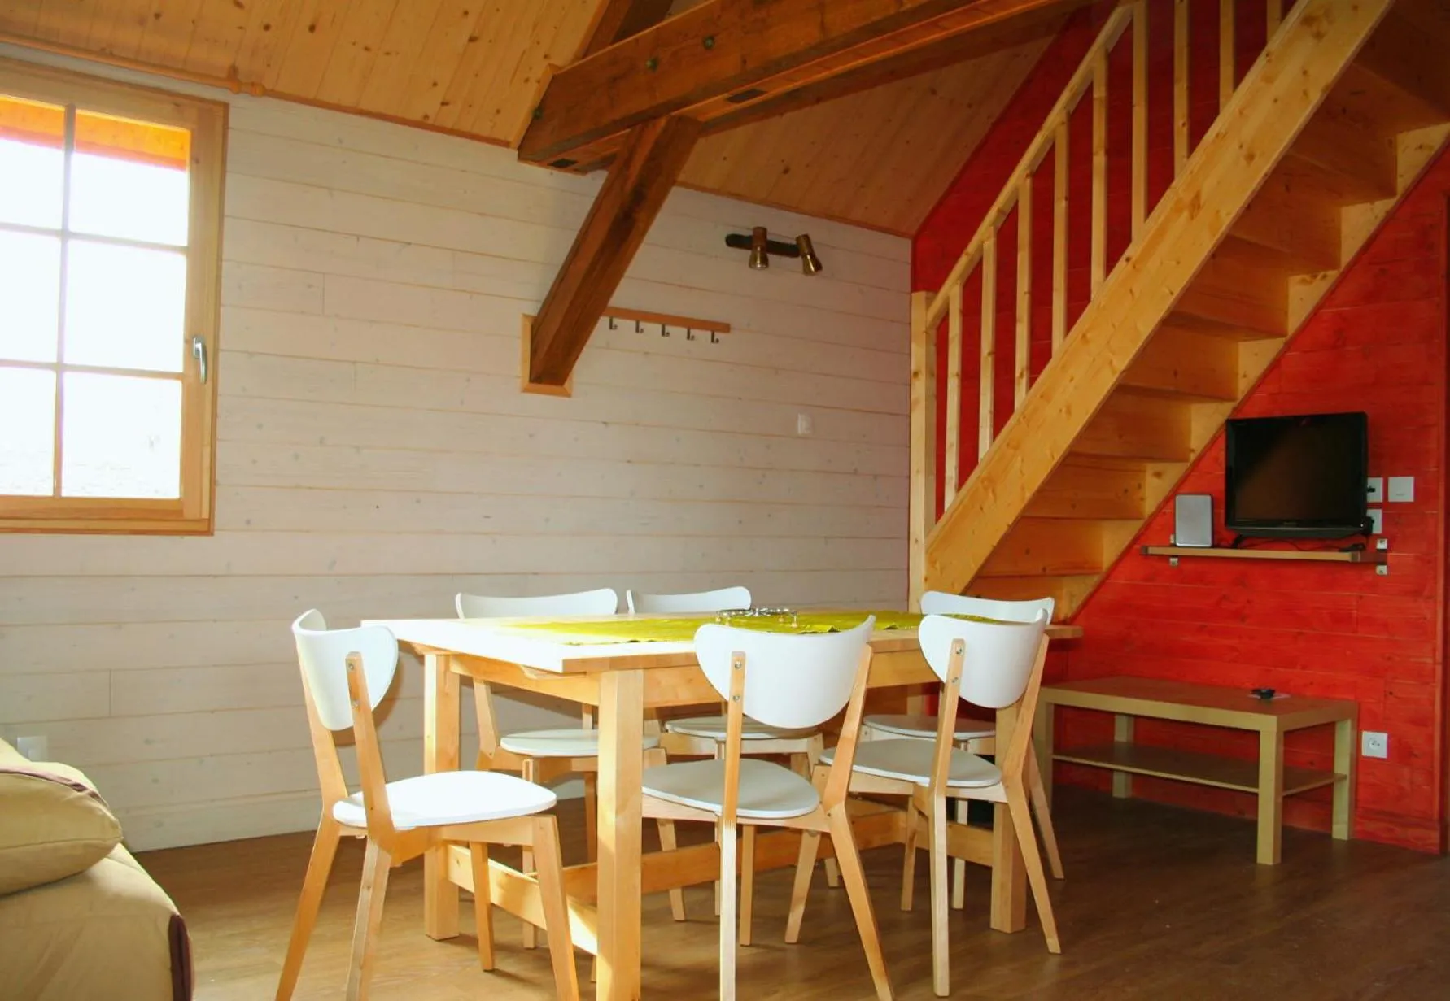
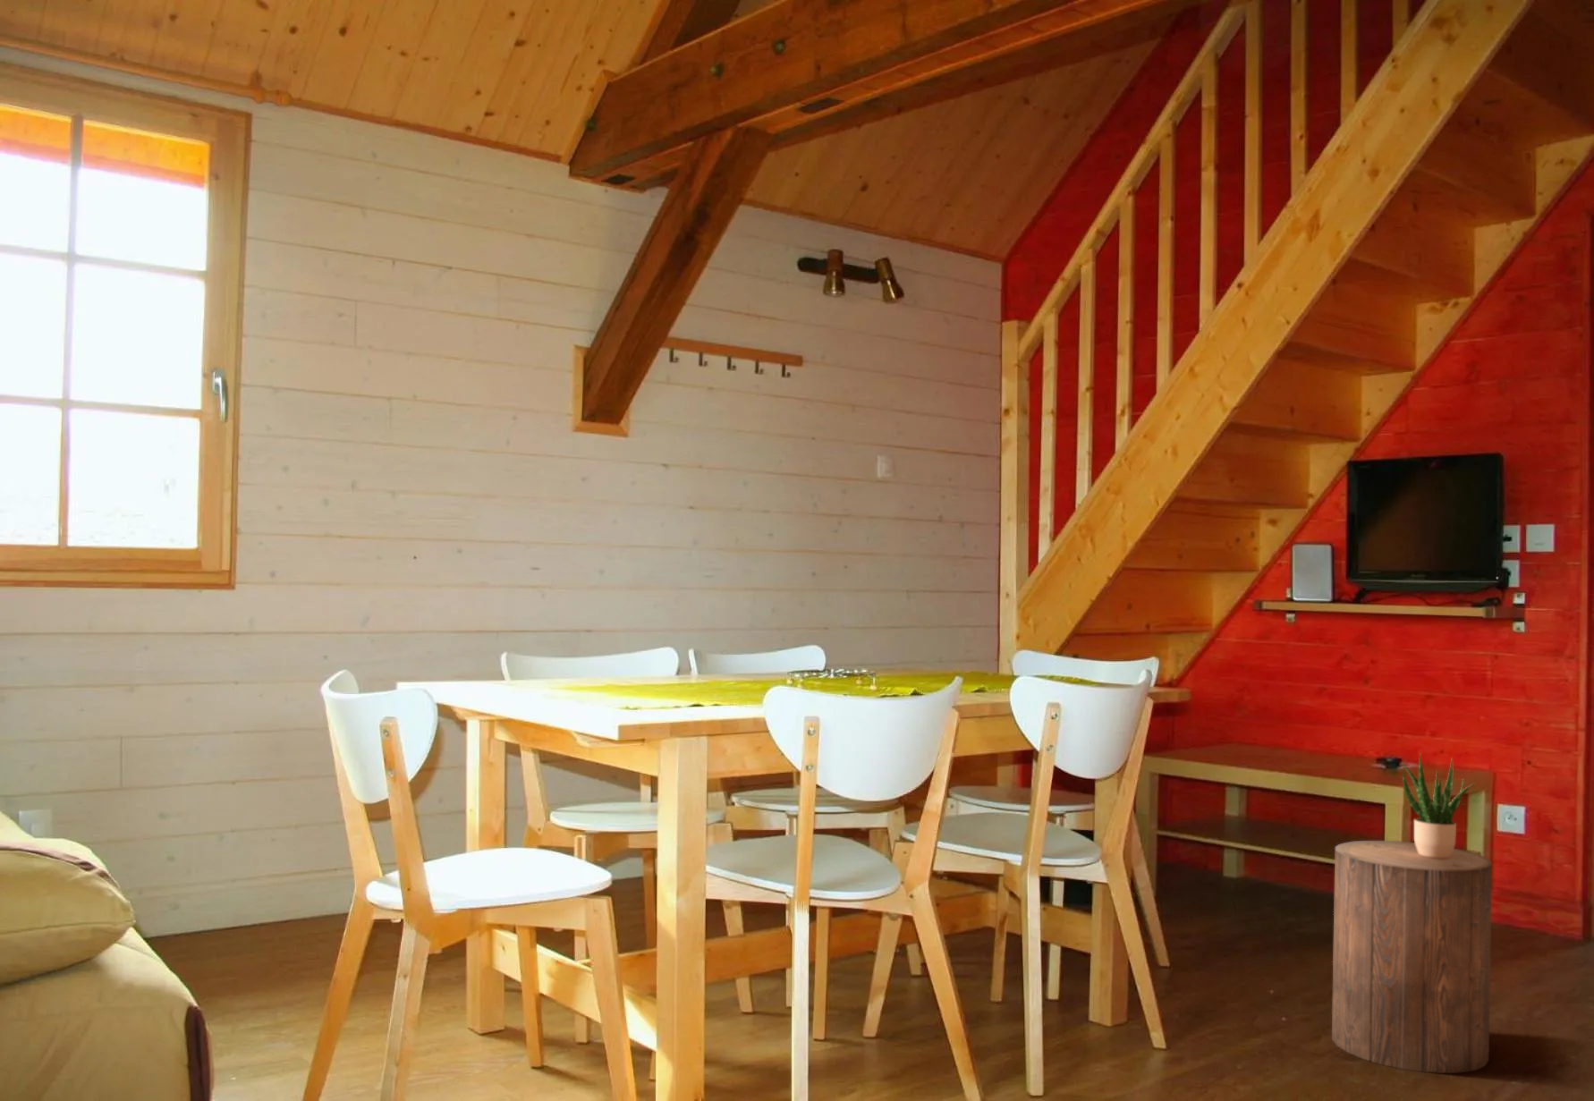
+ potted plant (1433, 802)
+ stool (1410, 951)
